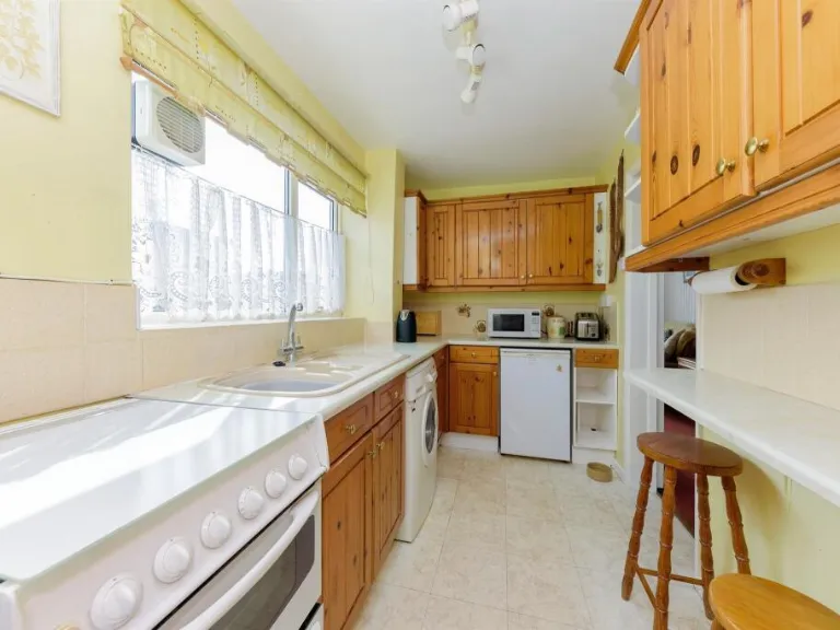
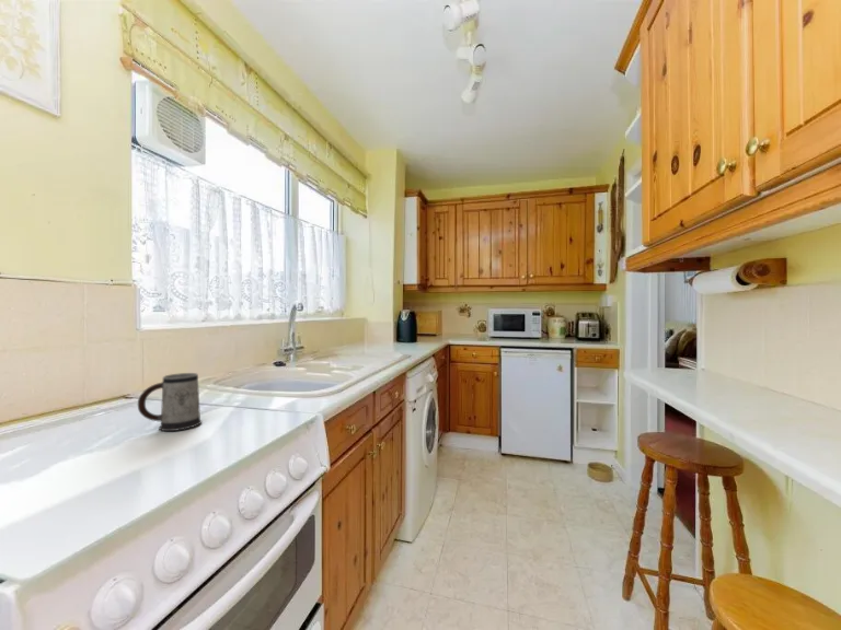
+ mug (171, 401)
